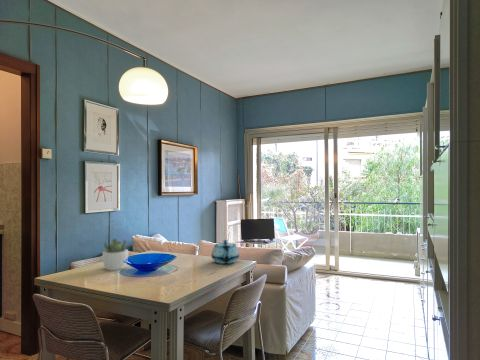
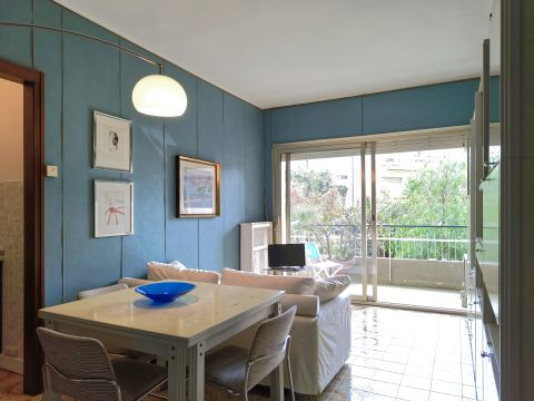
- succulent plant (115, 253)
- teapot (225, 251)
